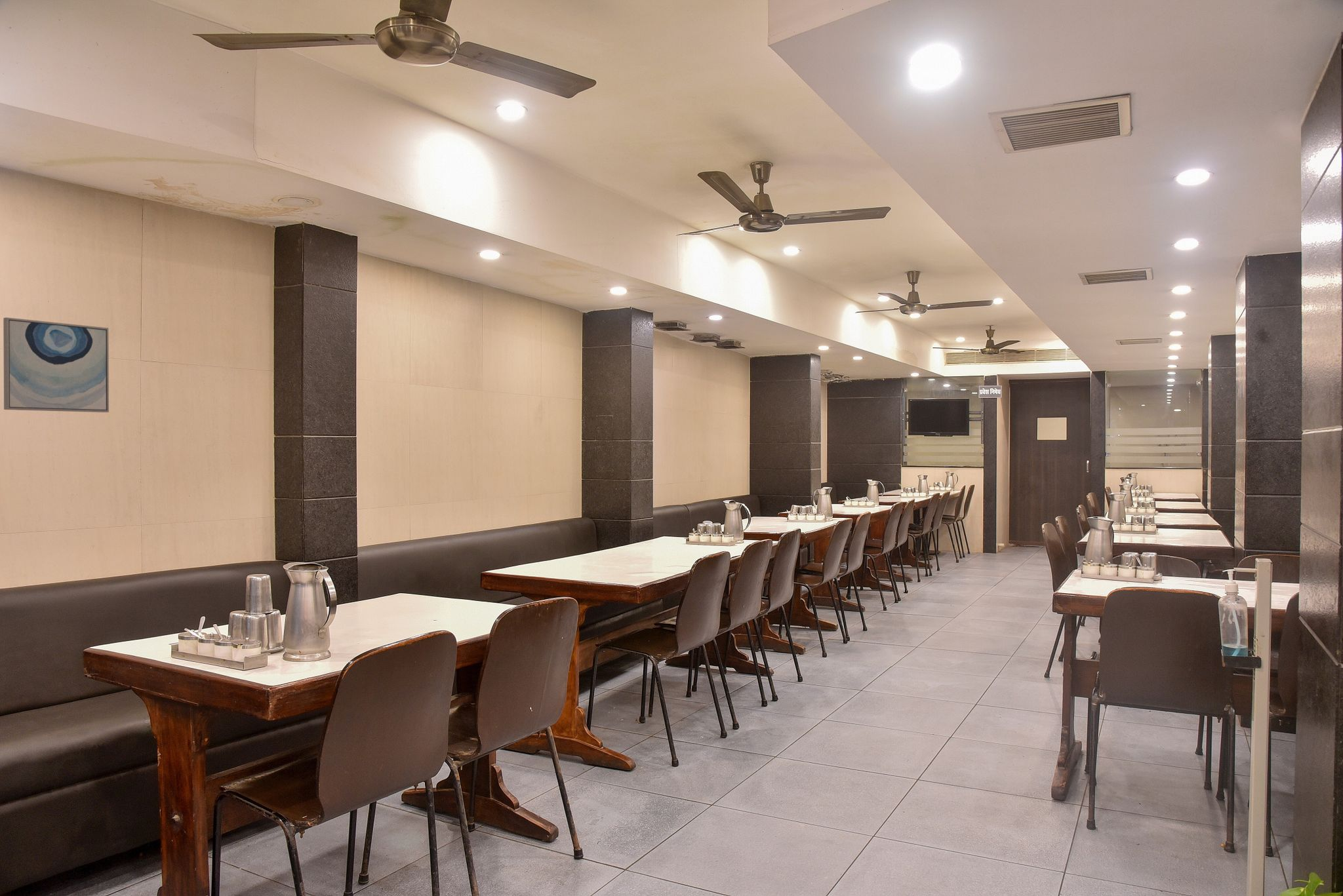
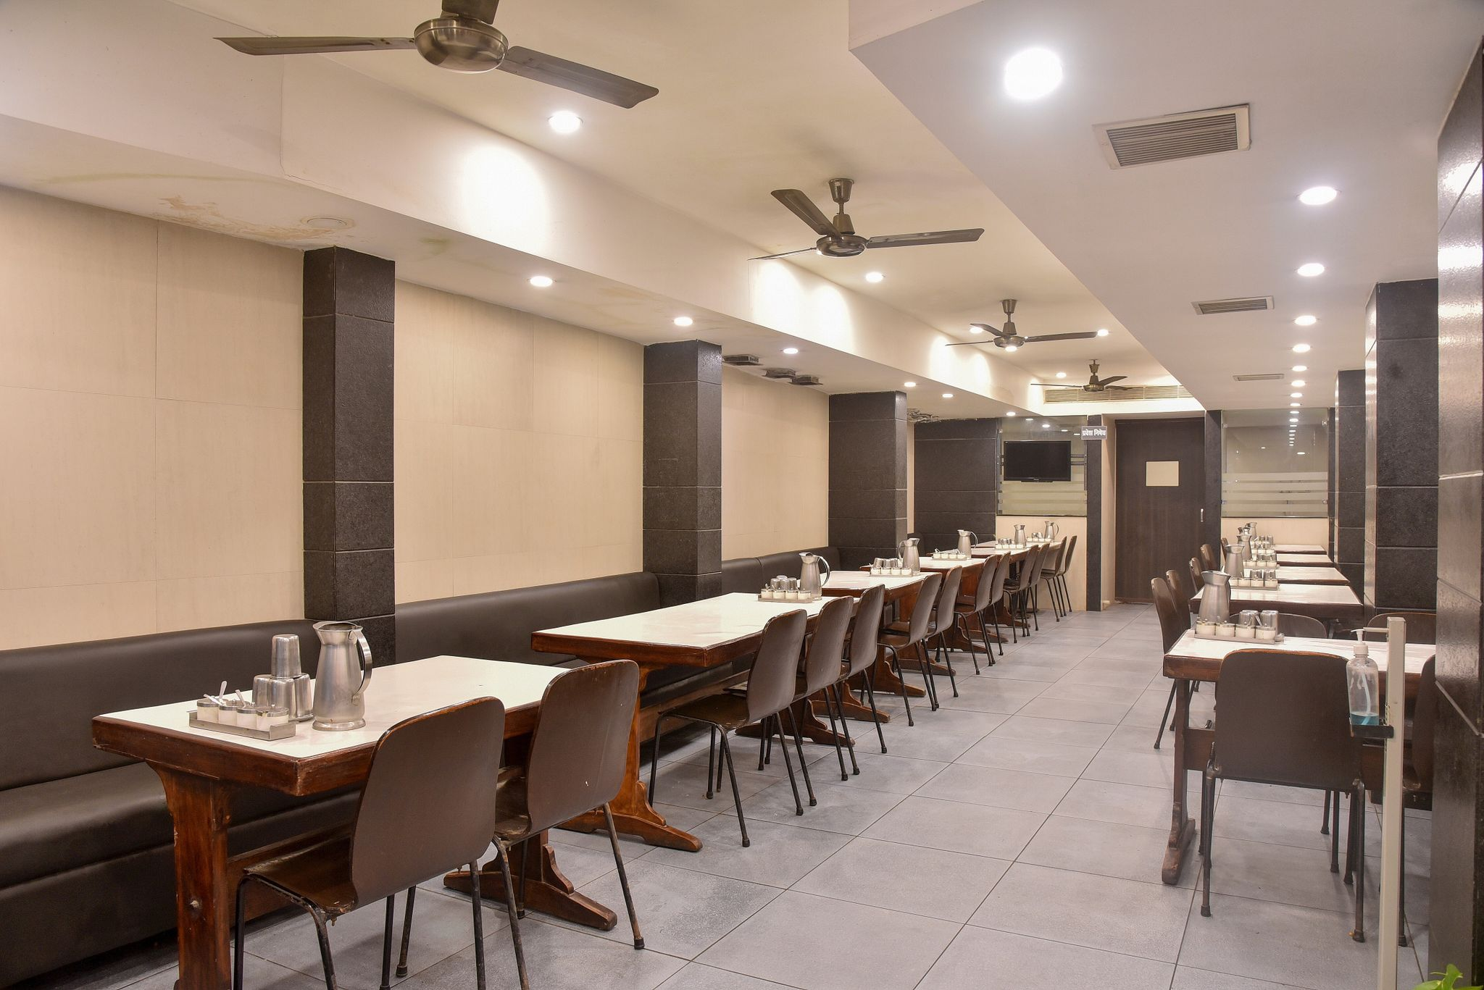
- wall art (58, 367)
